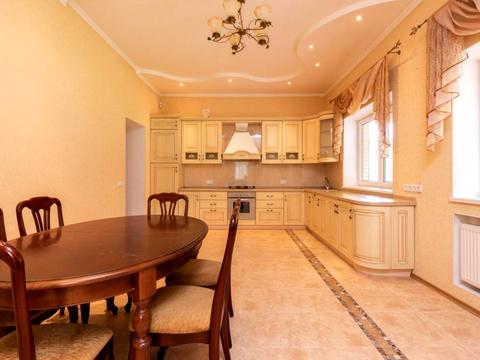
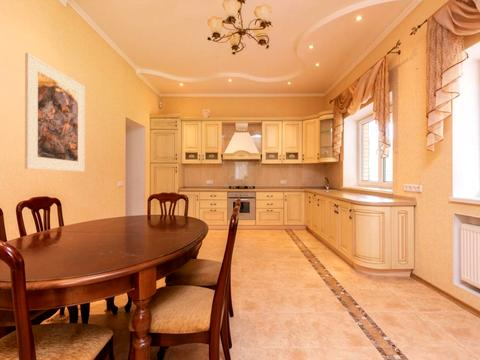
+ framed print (59, 121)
